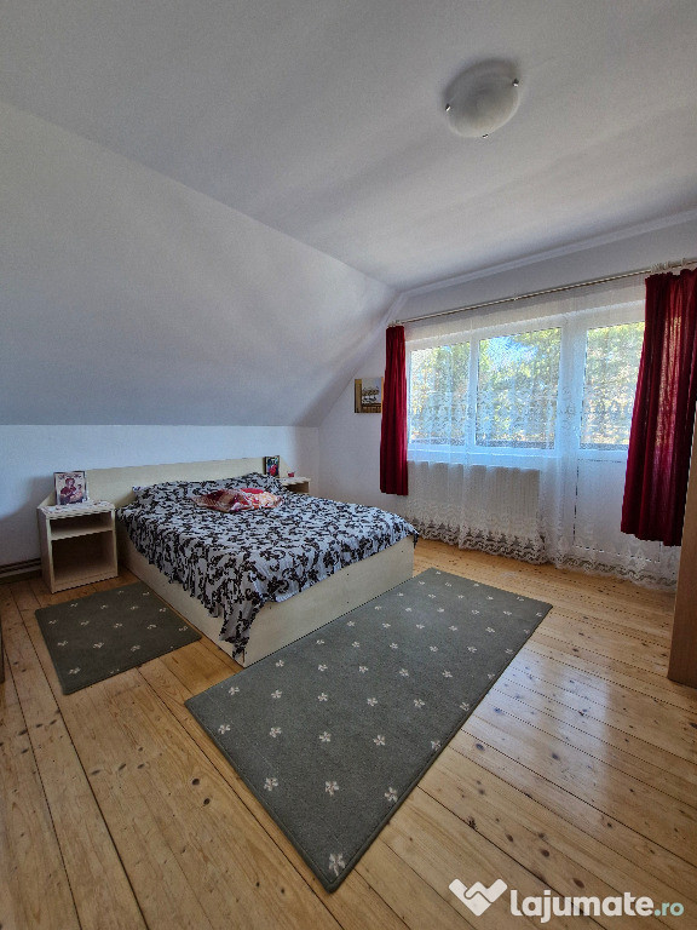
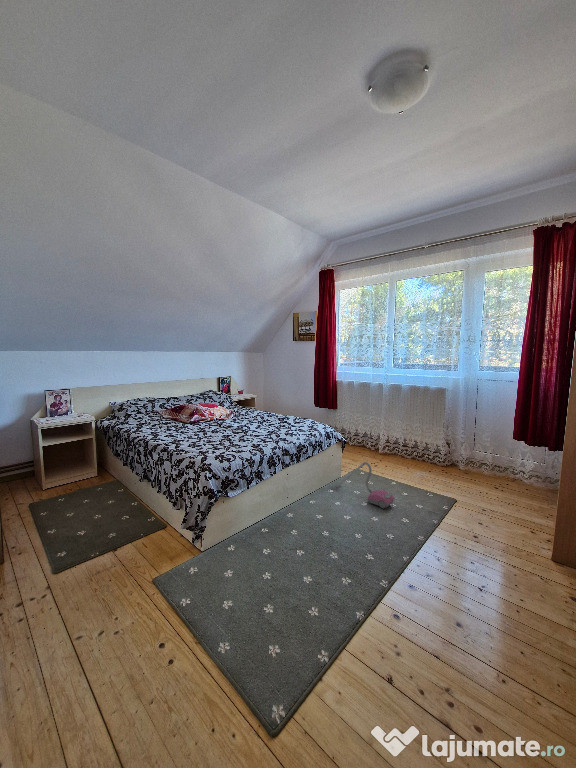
+ vacuum cleaner (366, 479)
